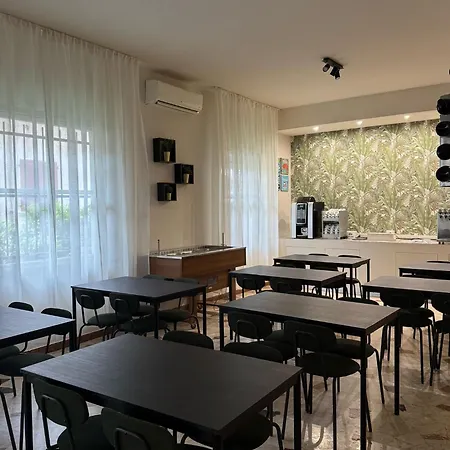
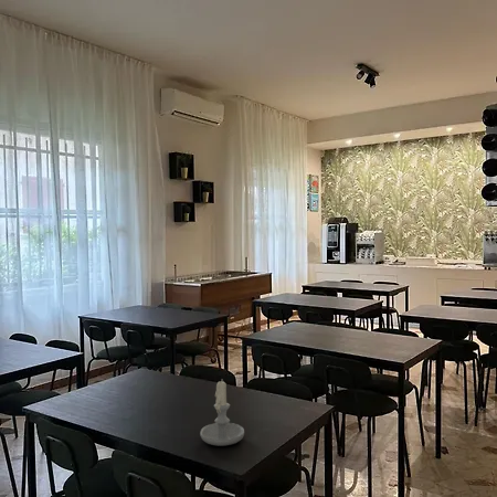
+ candle (222, 409)
